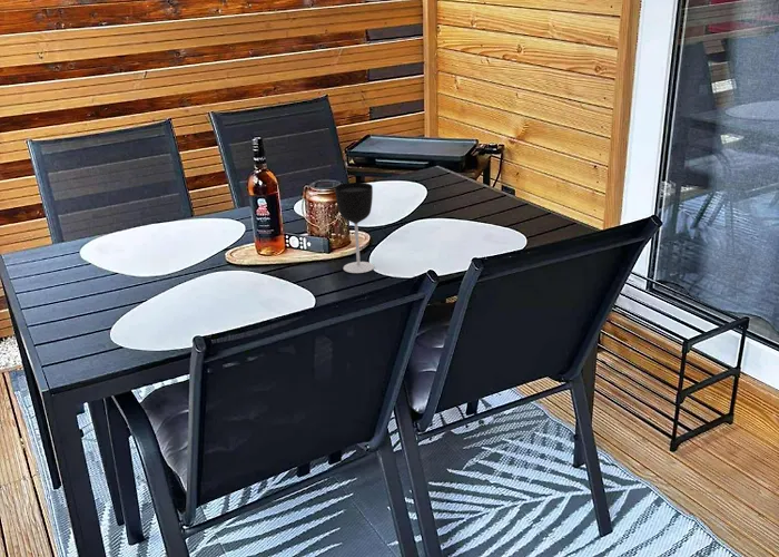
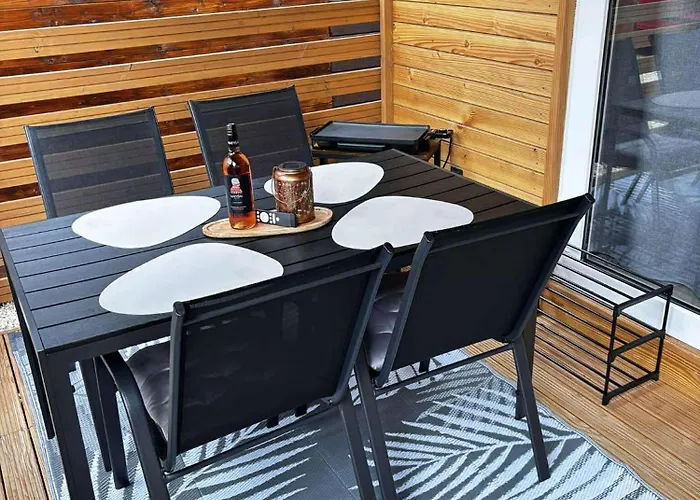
- wine glass (356, 227)
